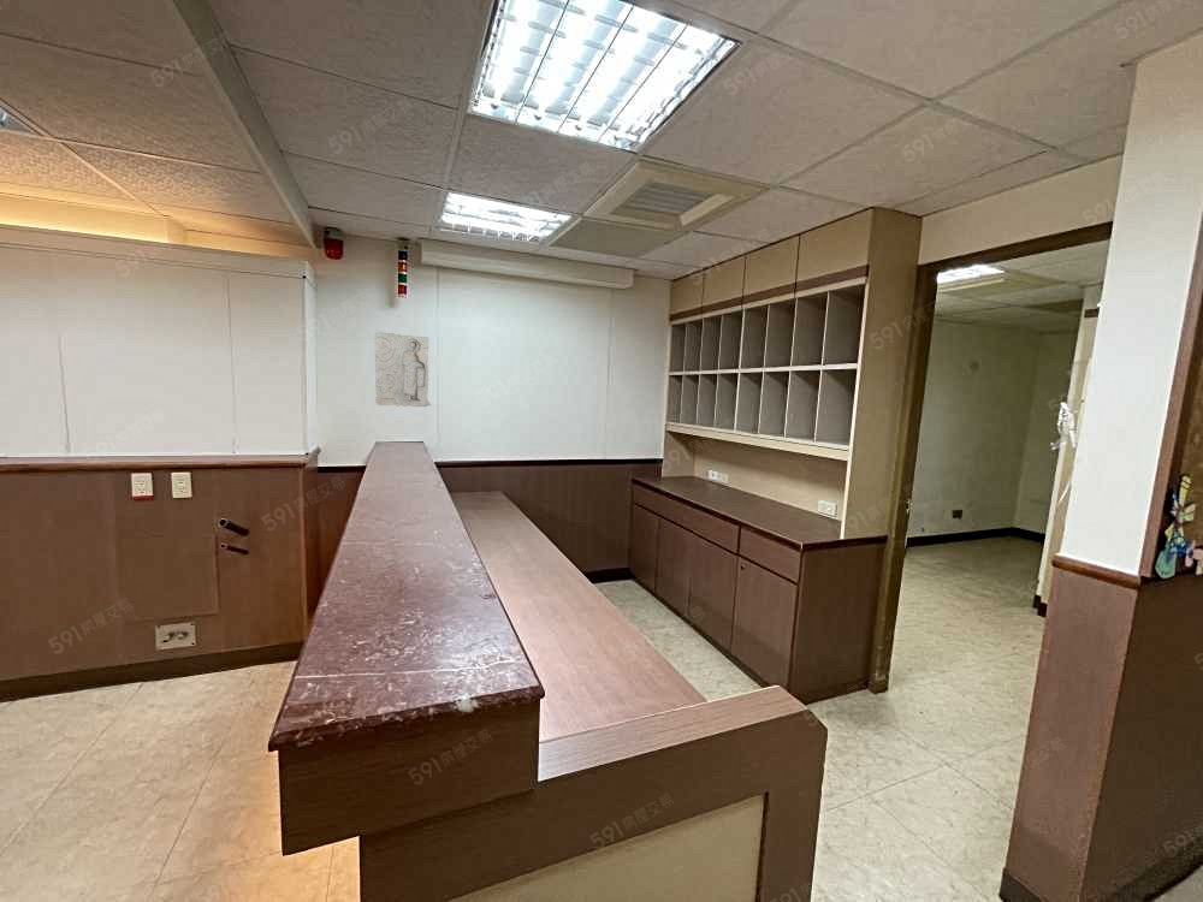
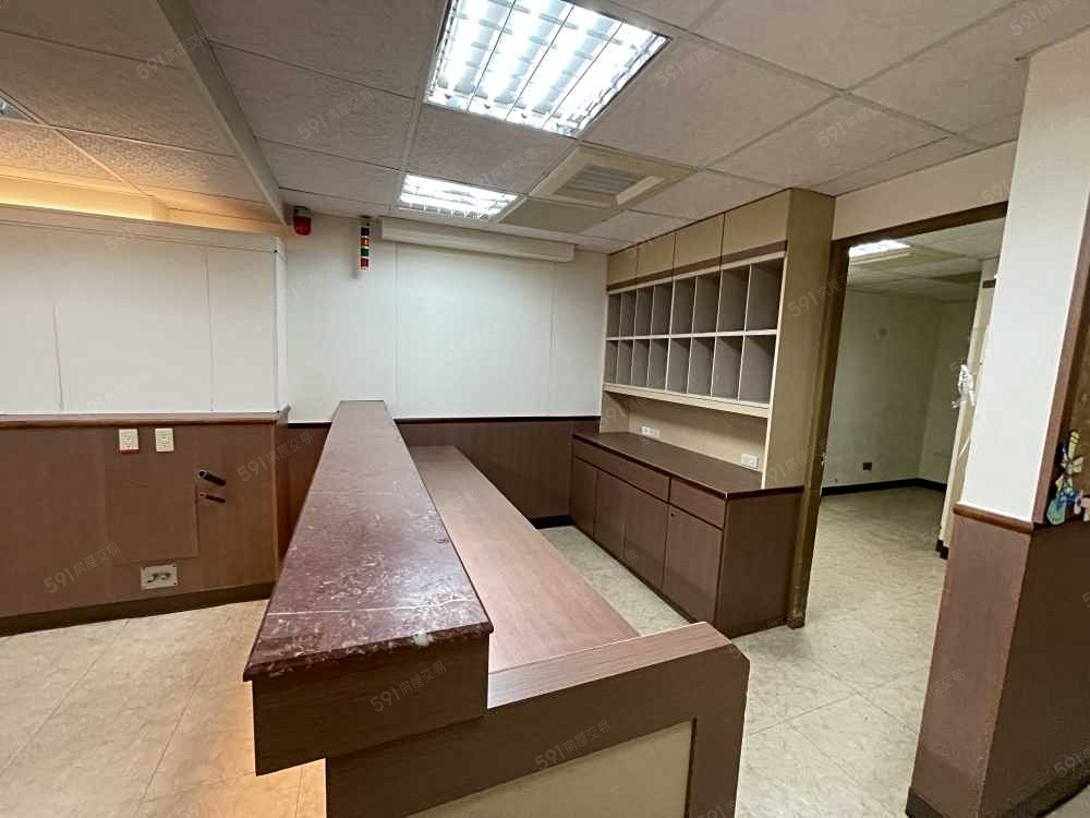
- relief panel (403, 370)
